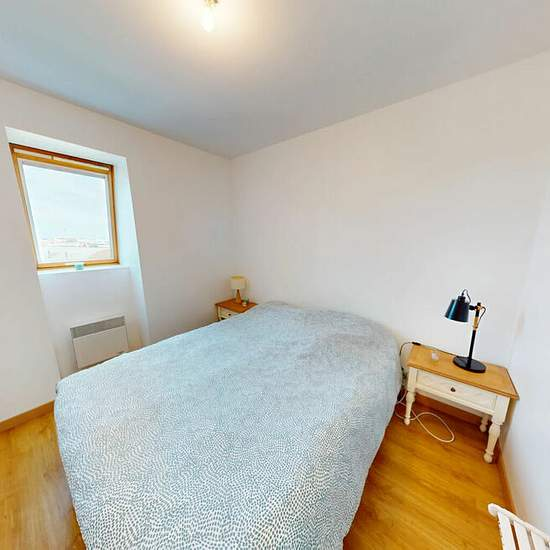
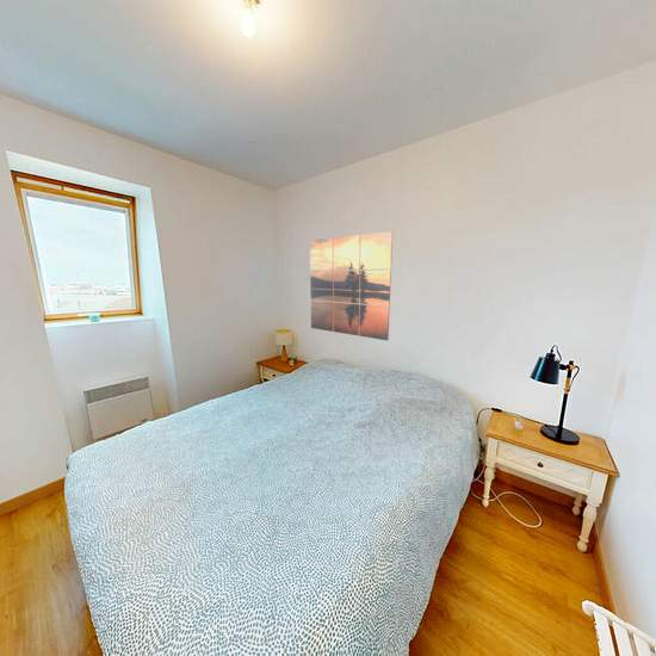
+ wall art (346, 286)
